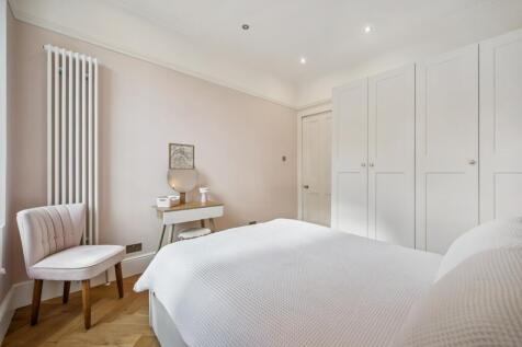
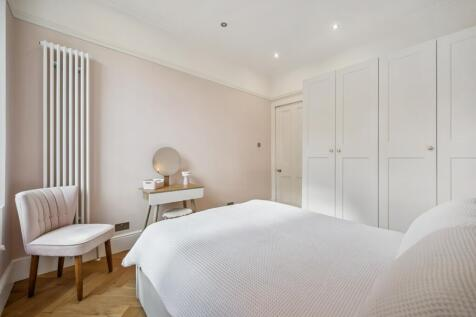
- wall art (181, 157)
